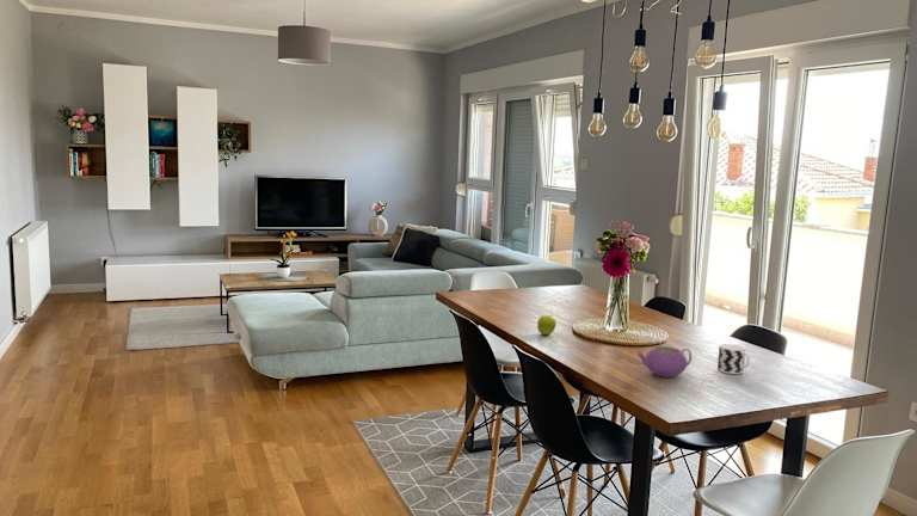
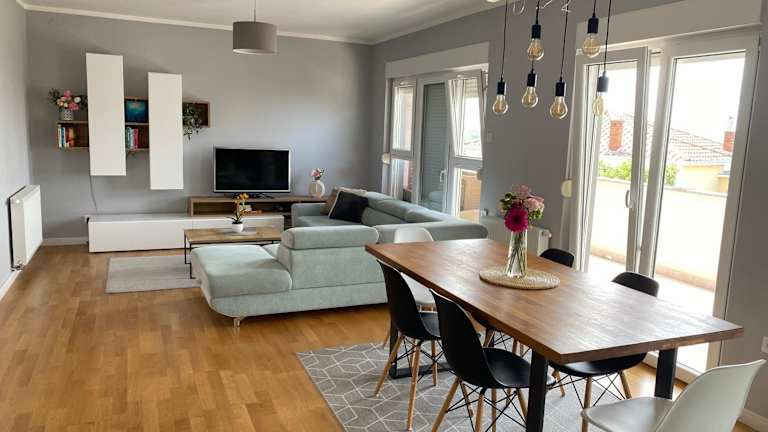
- teapot (664, 362)
- cup (734, 360)
- fruit (546, 325)
